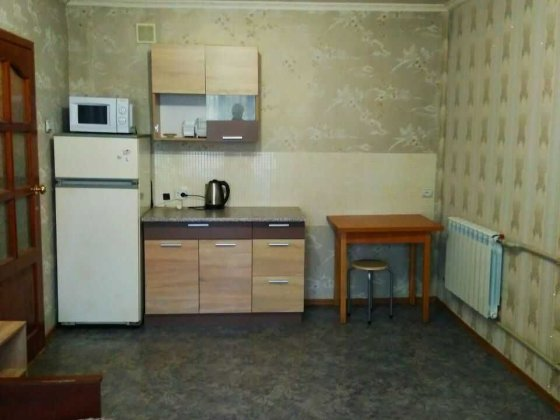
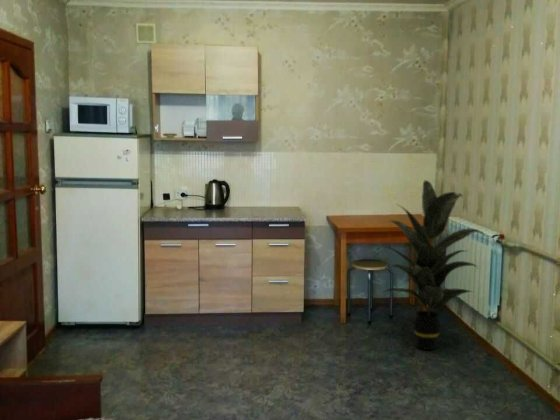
+ indoor plant (431, 263)
